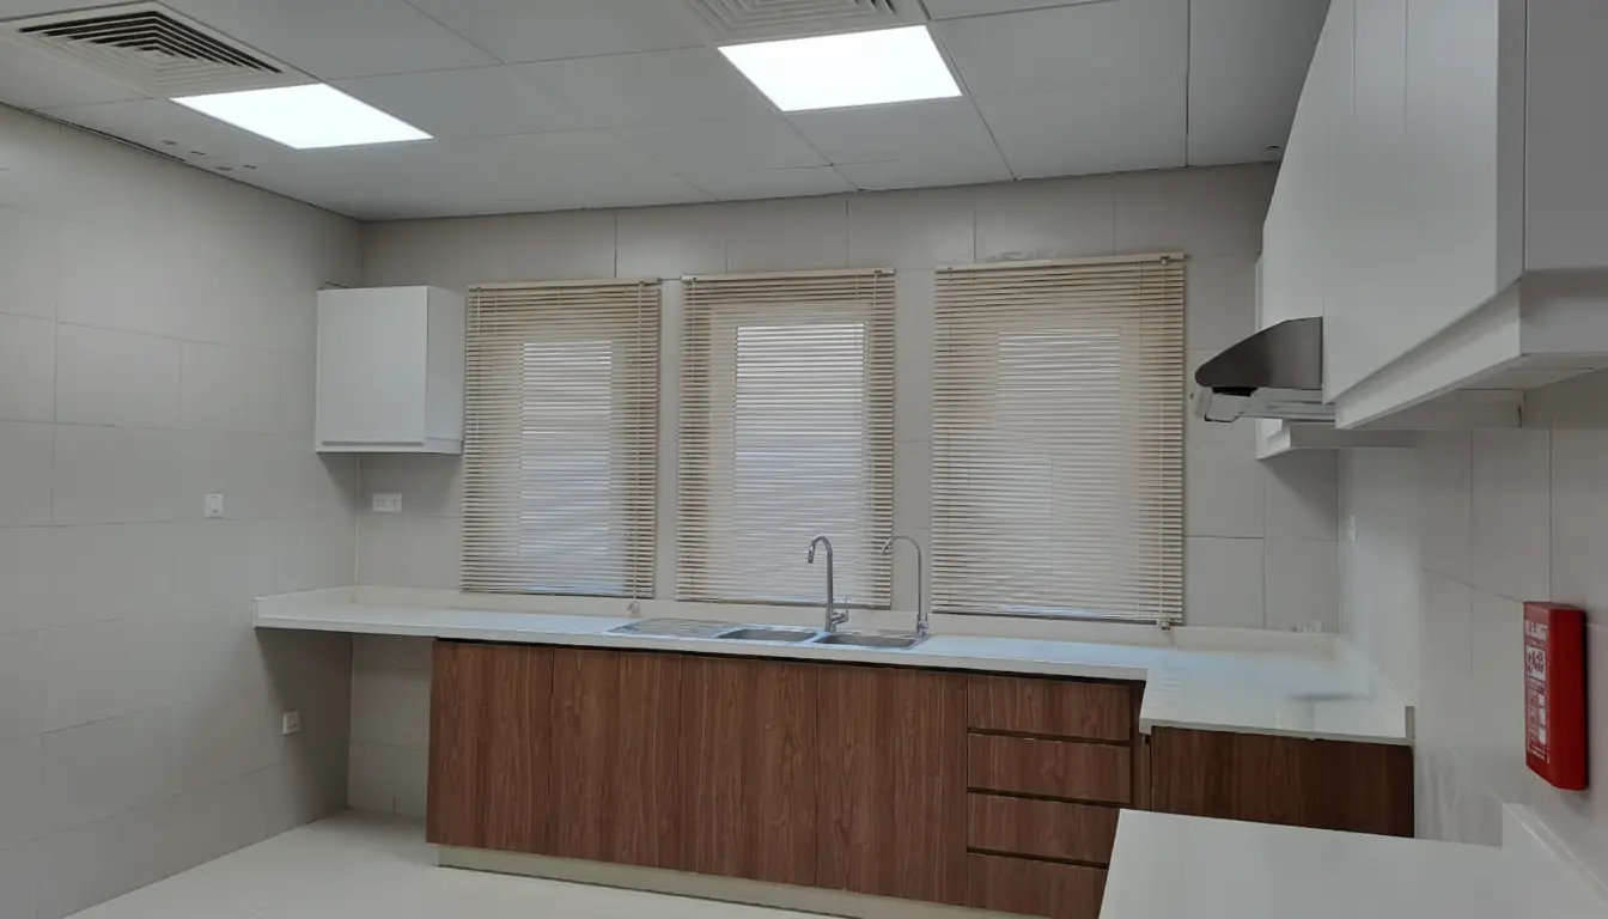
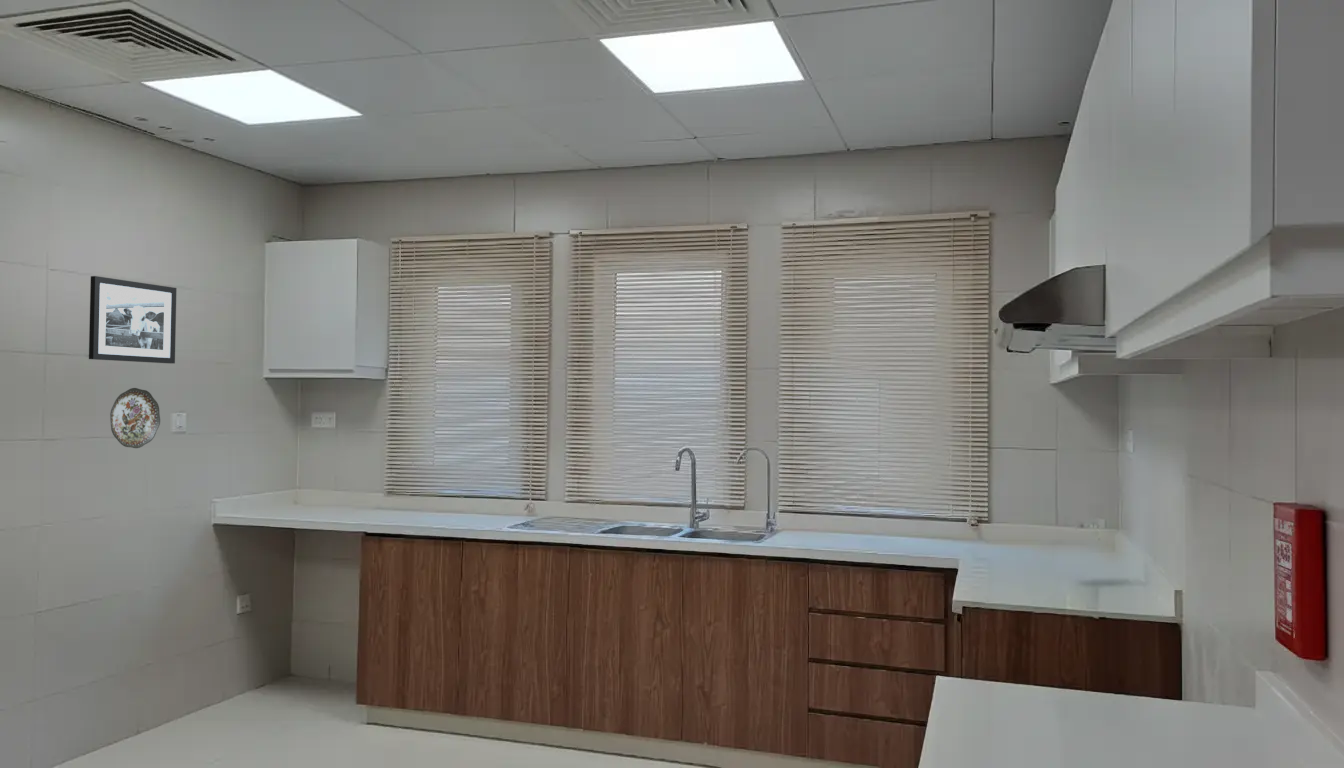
+ picture frame (134, 321)
+ decorative plate (133, 418)
